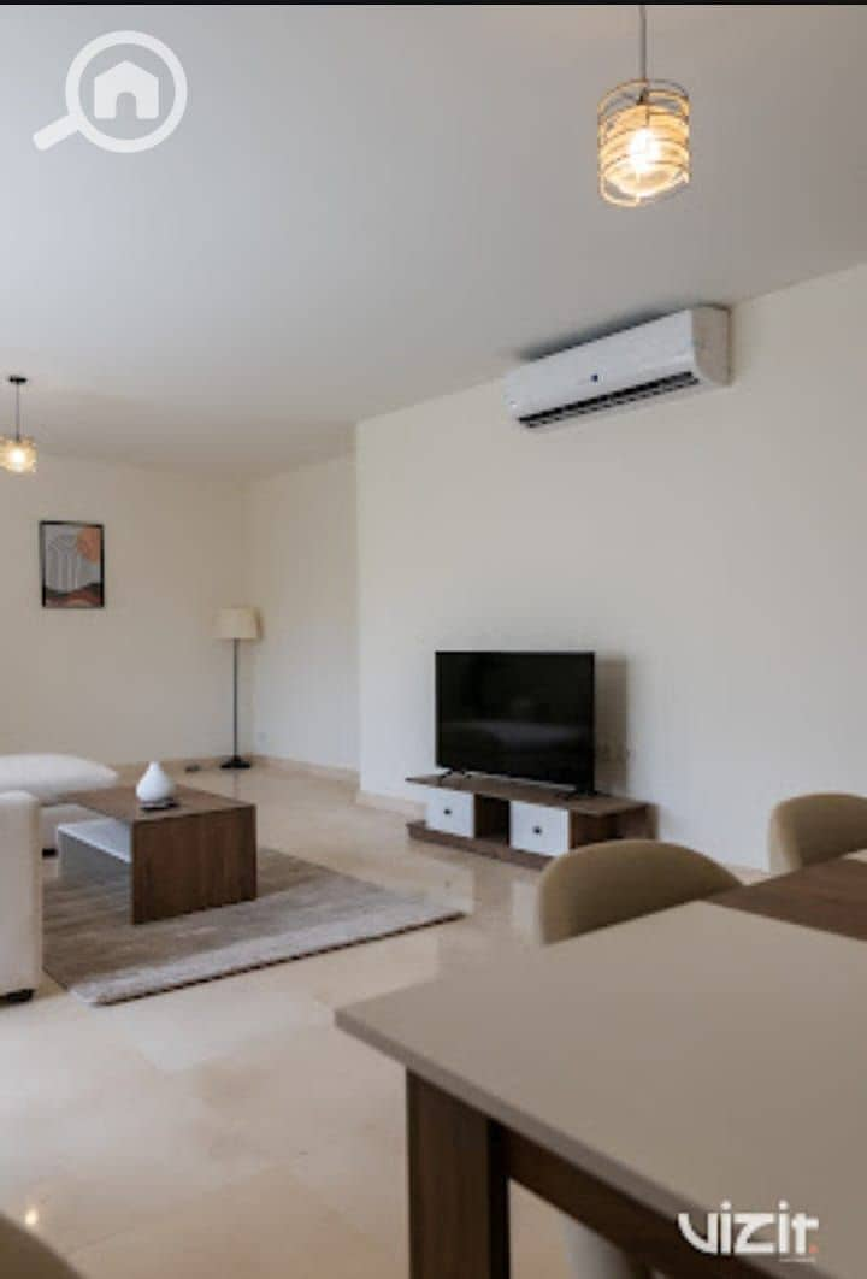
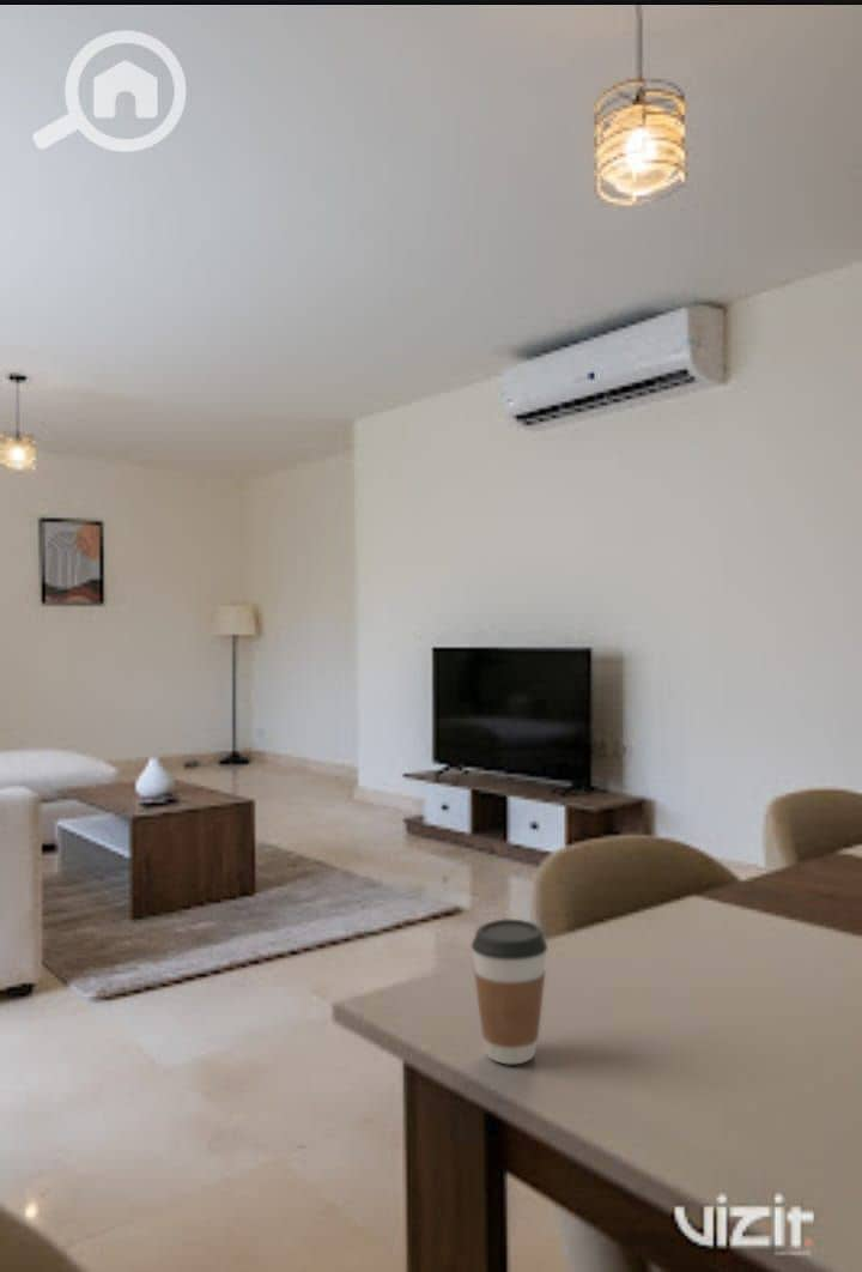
+ coffee cup (509, 991)
